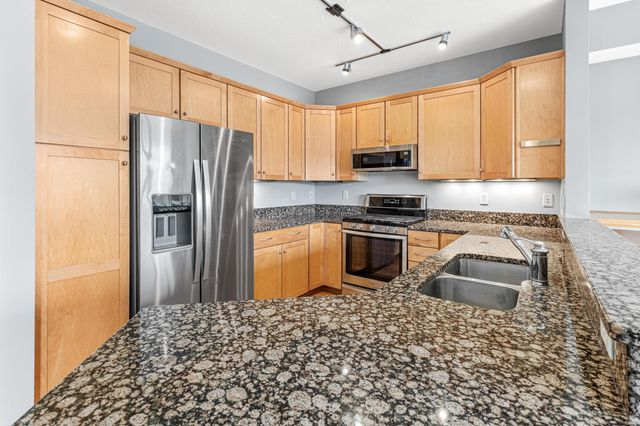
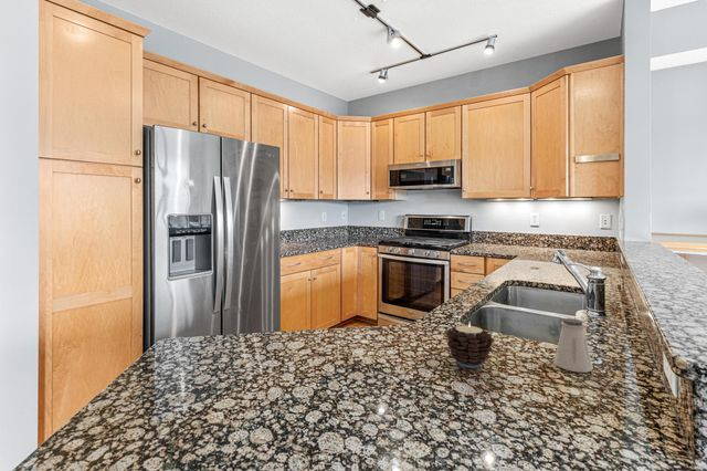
+ candle (468, 342)
+ saltshaker (572, 343)
